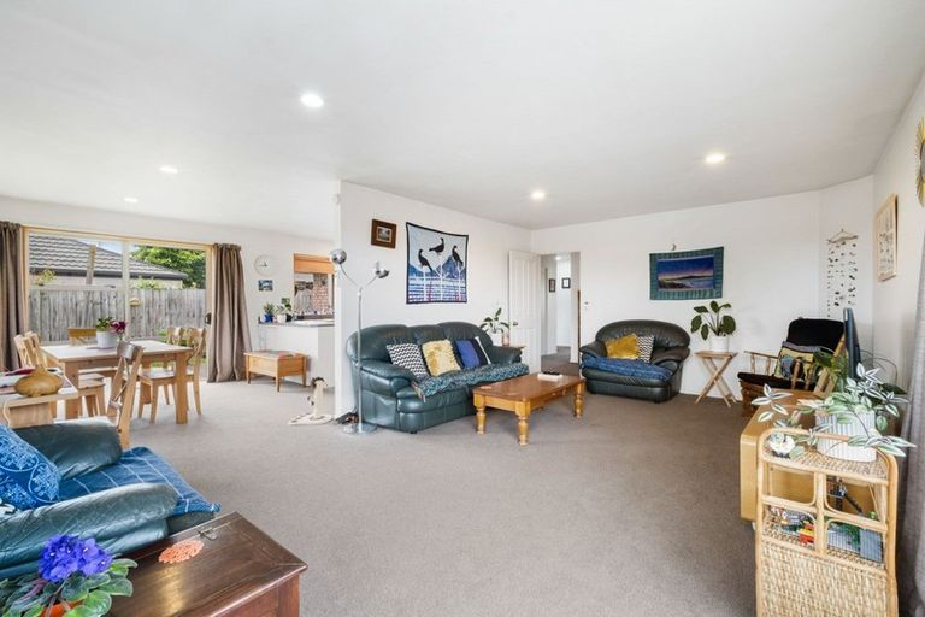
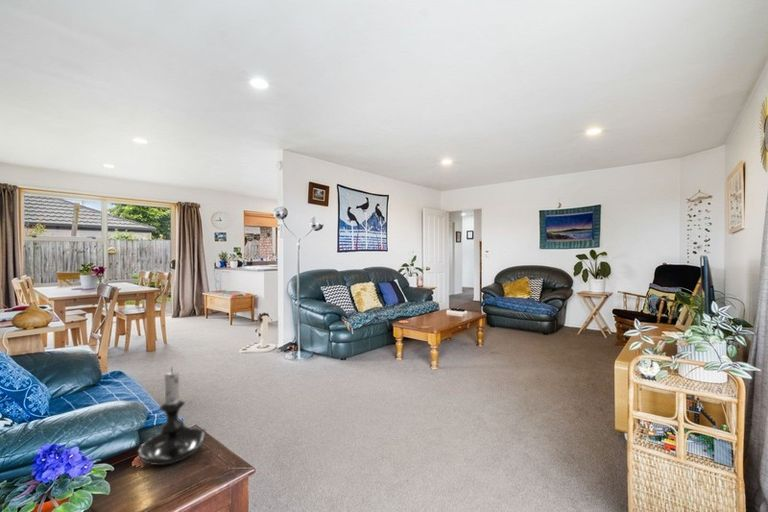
+ candle holder (173, 410)
